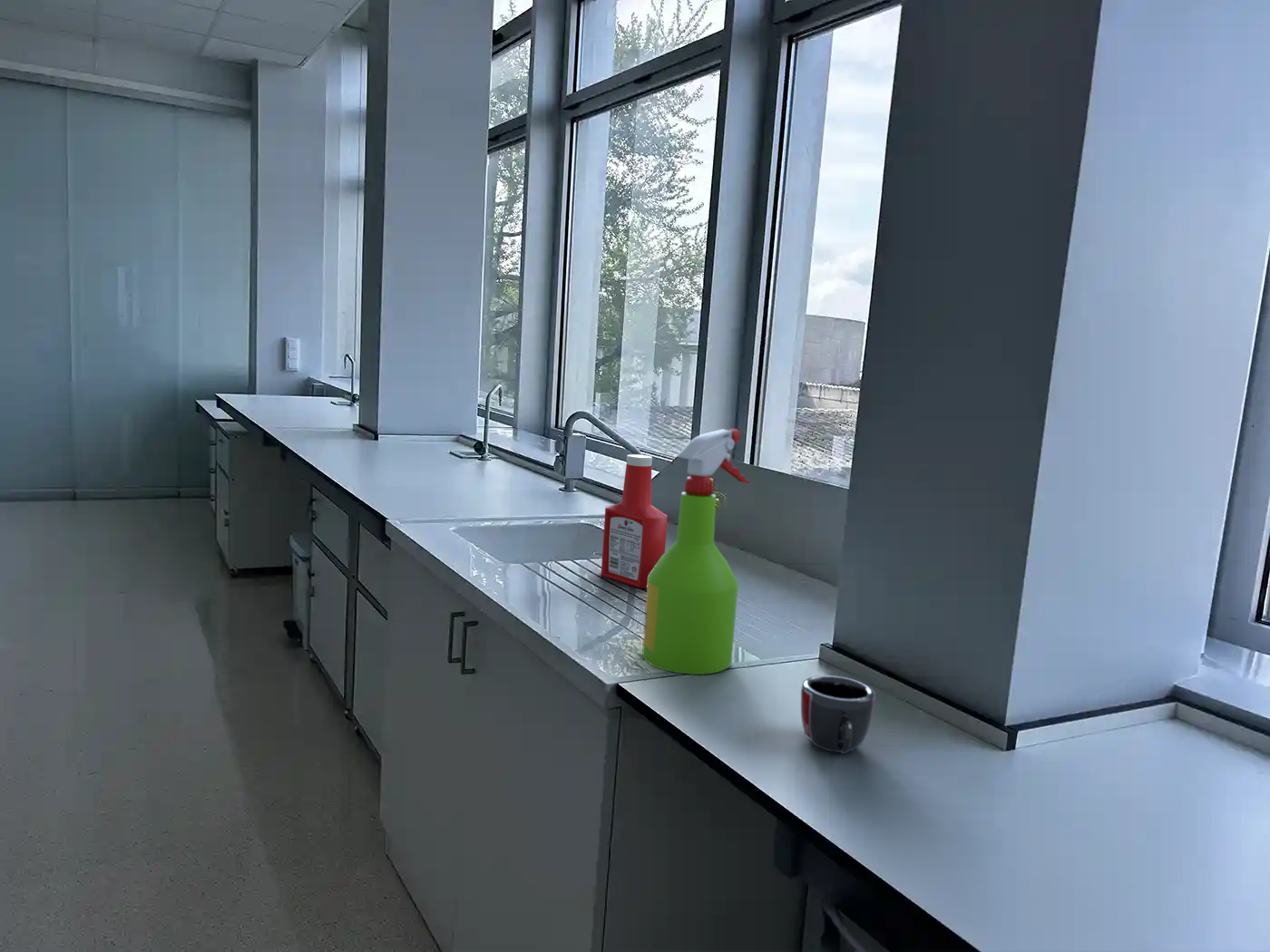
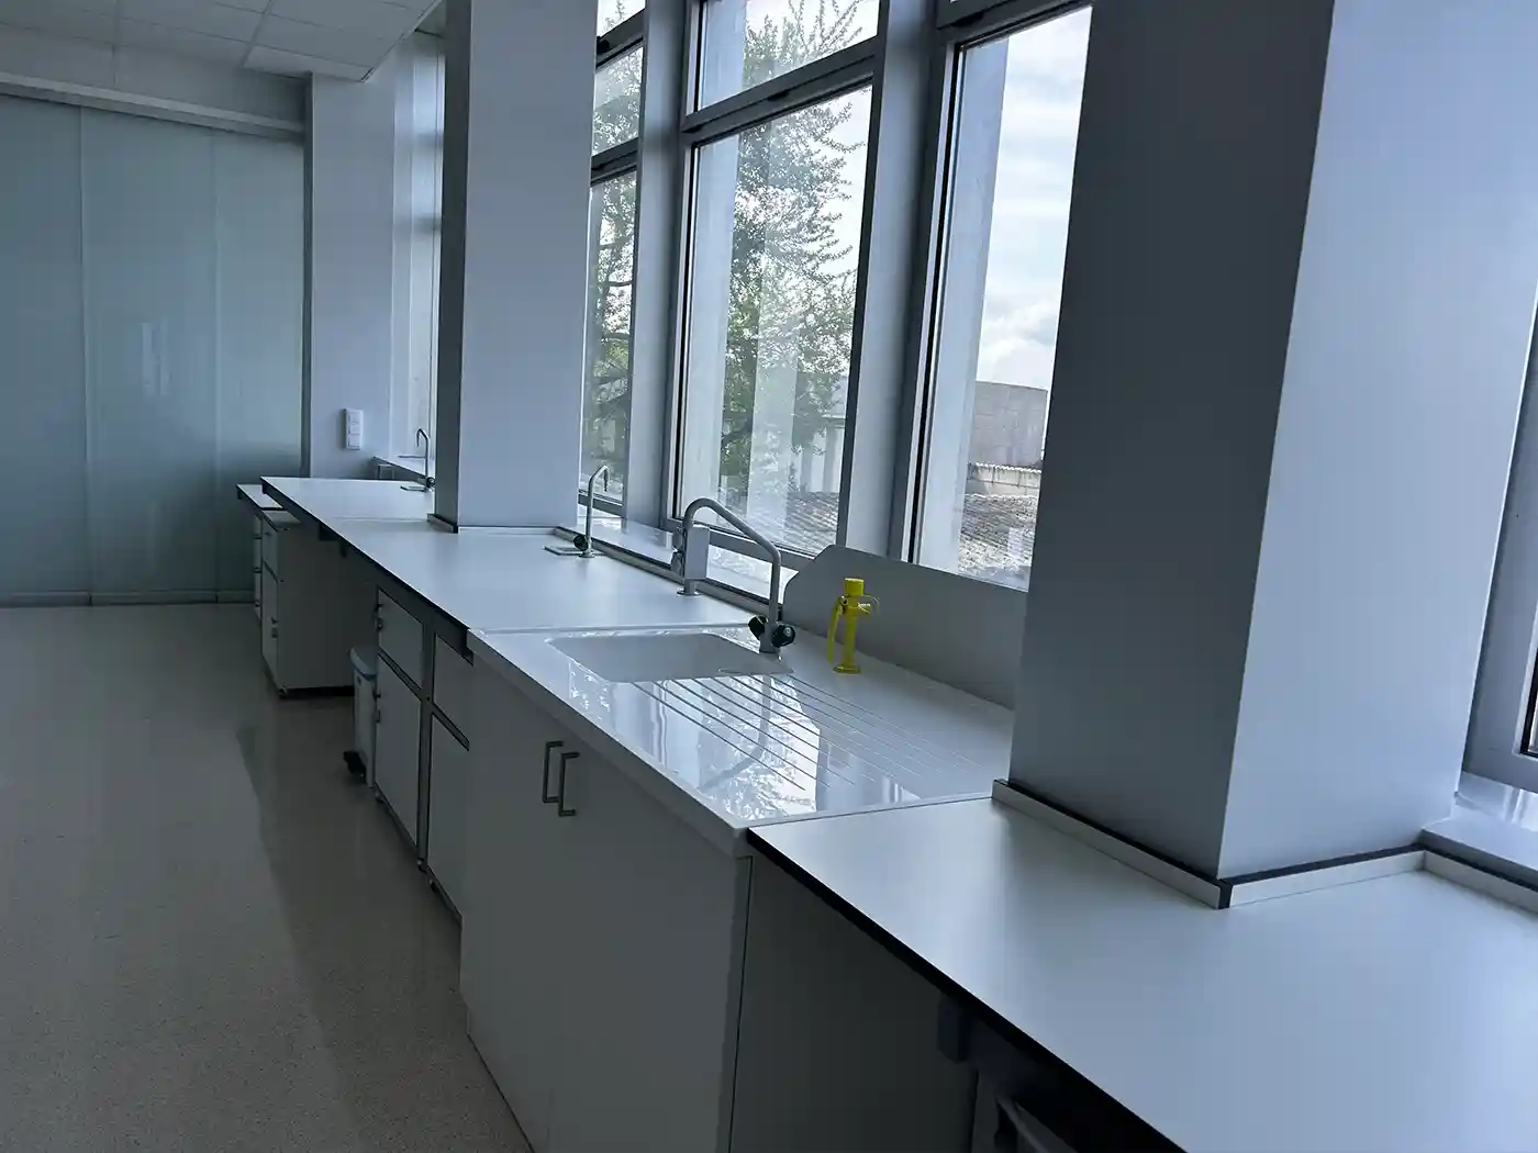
- mug (838, 720)
- soap bottle (635, 518)
- spray bottle (705, 544)
